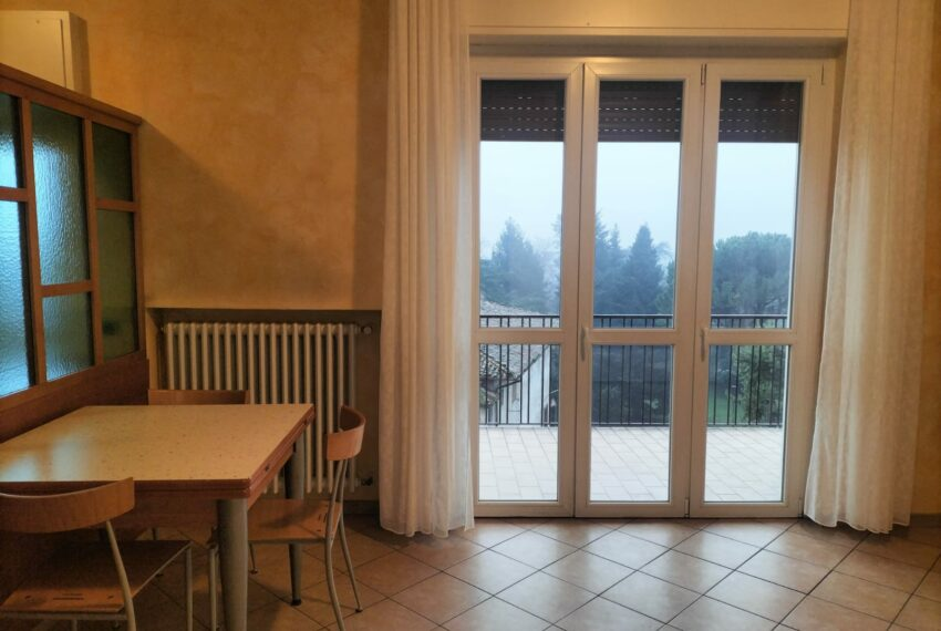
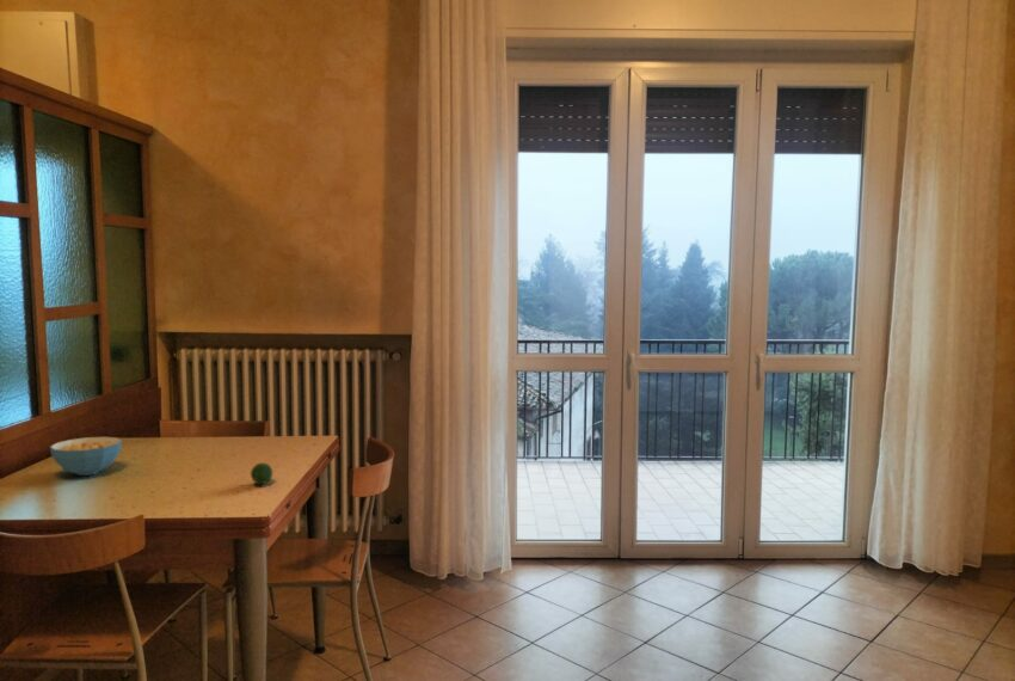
+ cereal bowl (87, 458)
+ fruit (262, 473)
